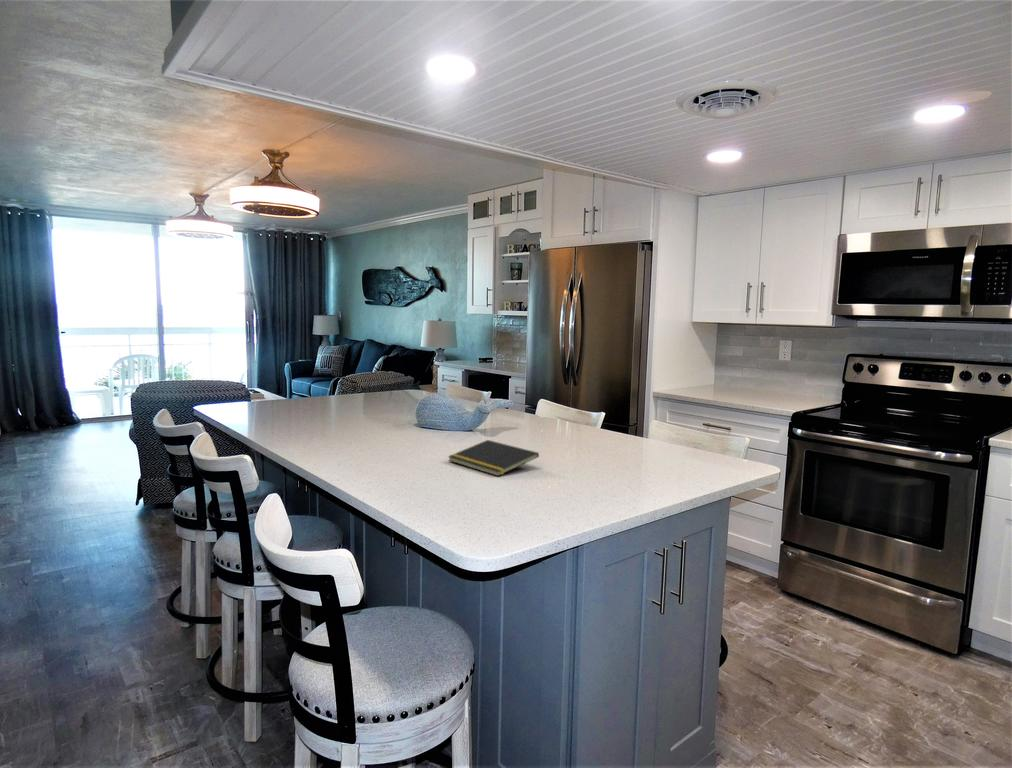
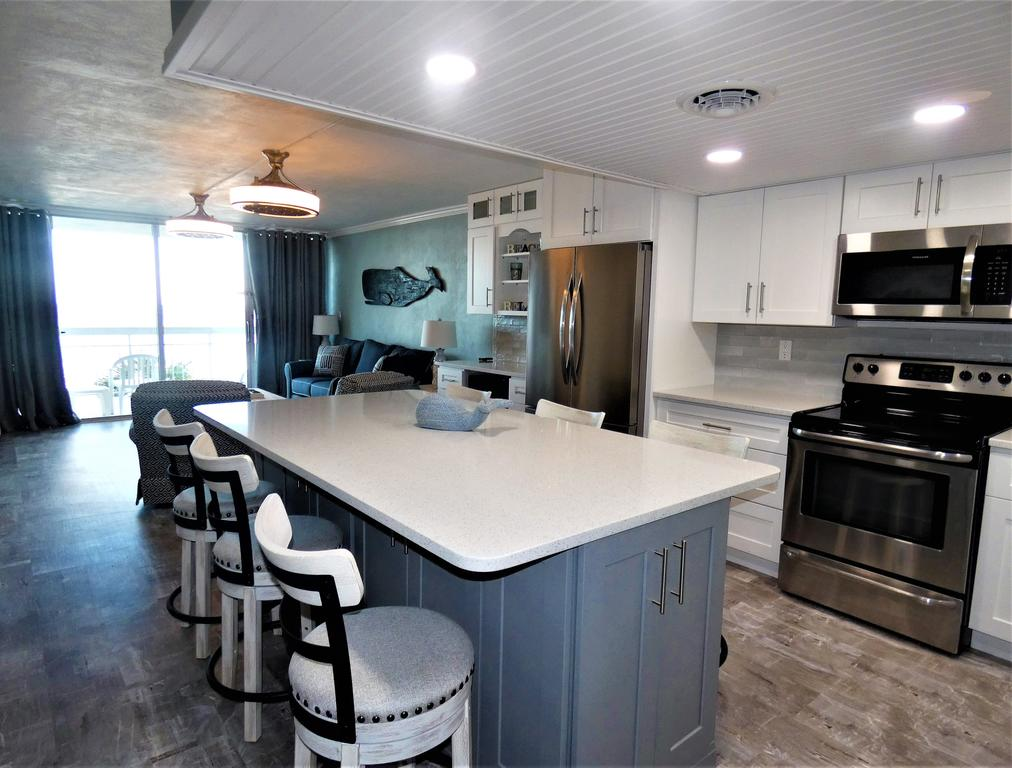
- notepad (492, 456)
